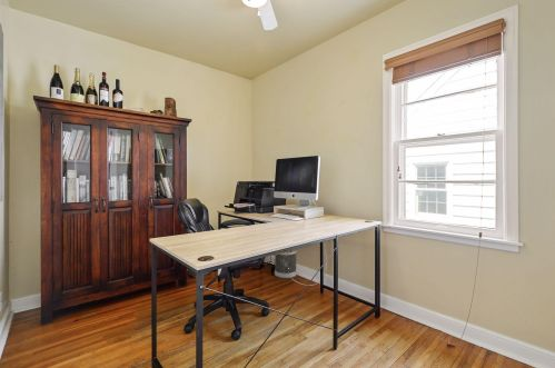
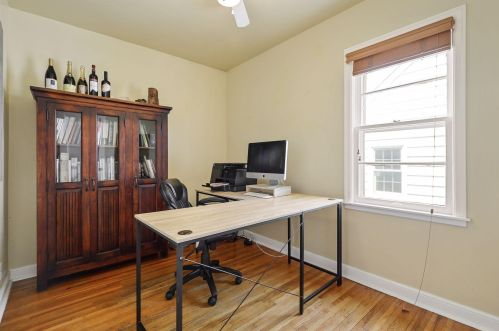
- wastebasket (285, 261)
